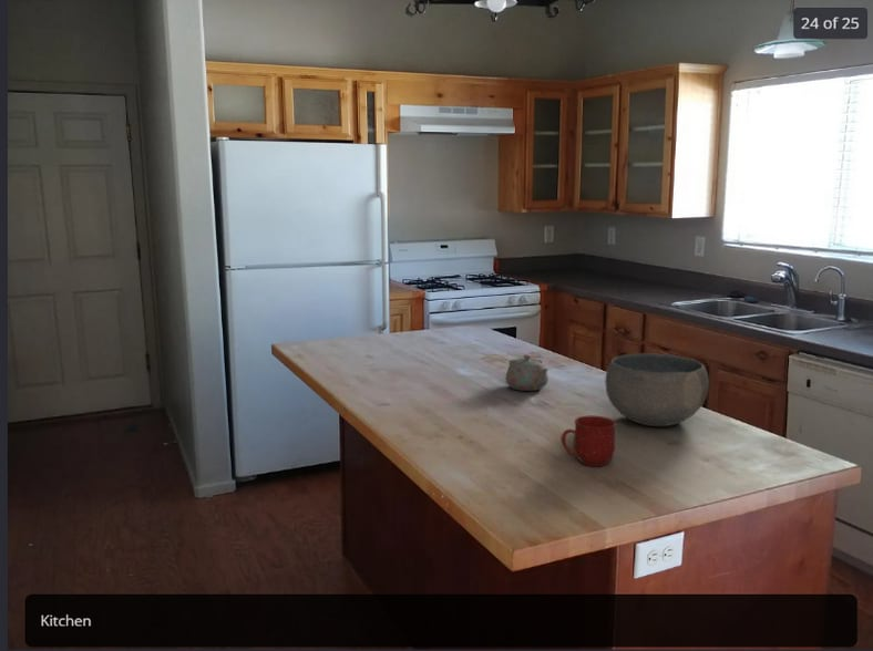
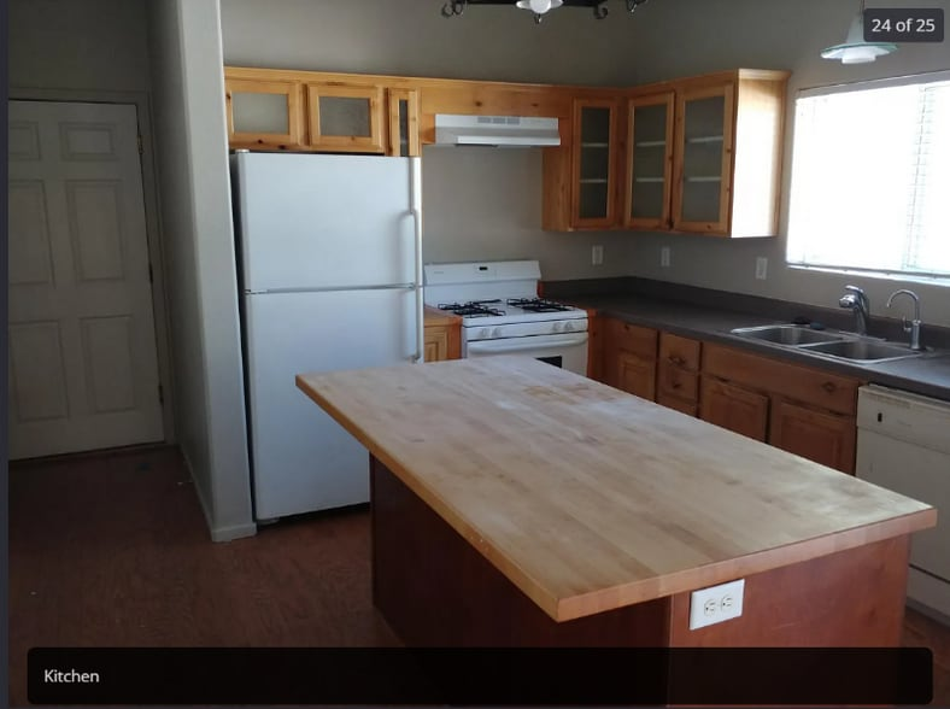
- teapot (527, 371)
- mug (587, 442)
- bowl (655, 391)
